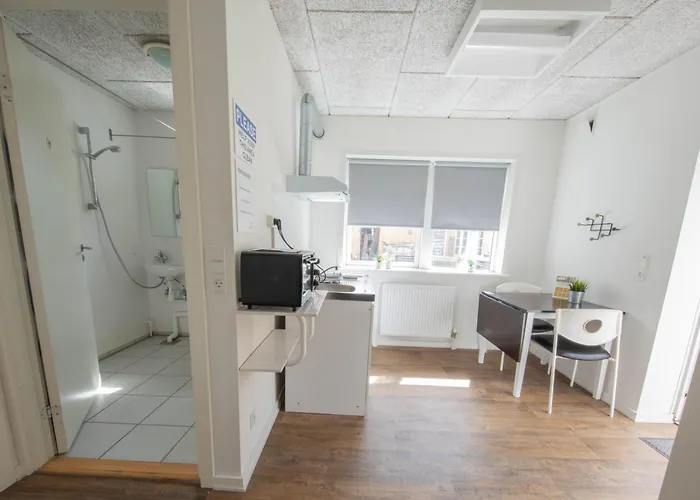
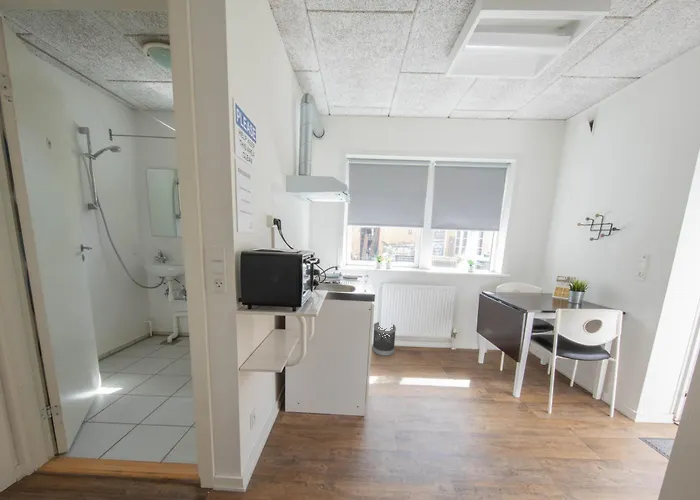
+ wastebasket (384, 338)
